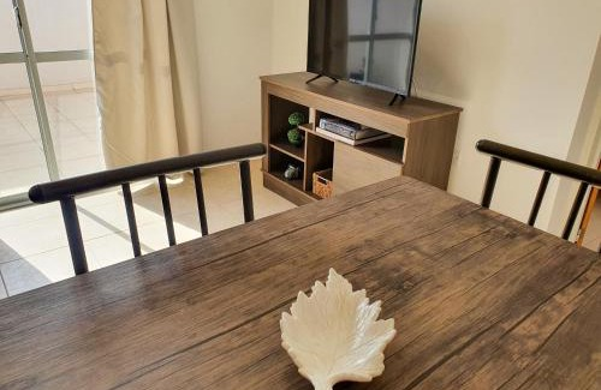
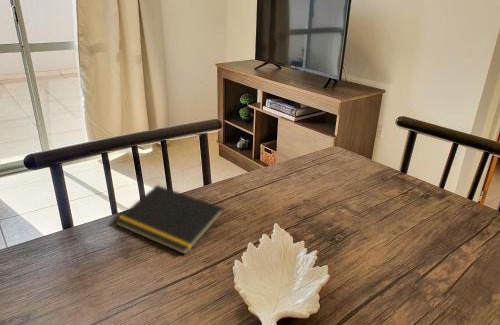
+ notepad (169, 216)
